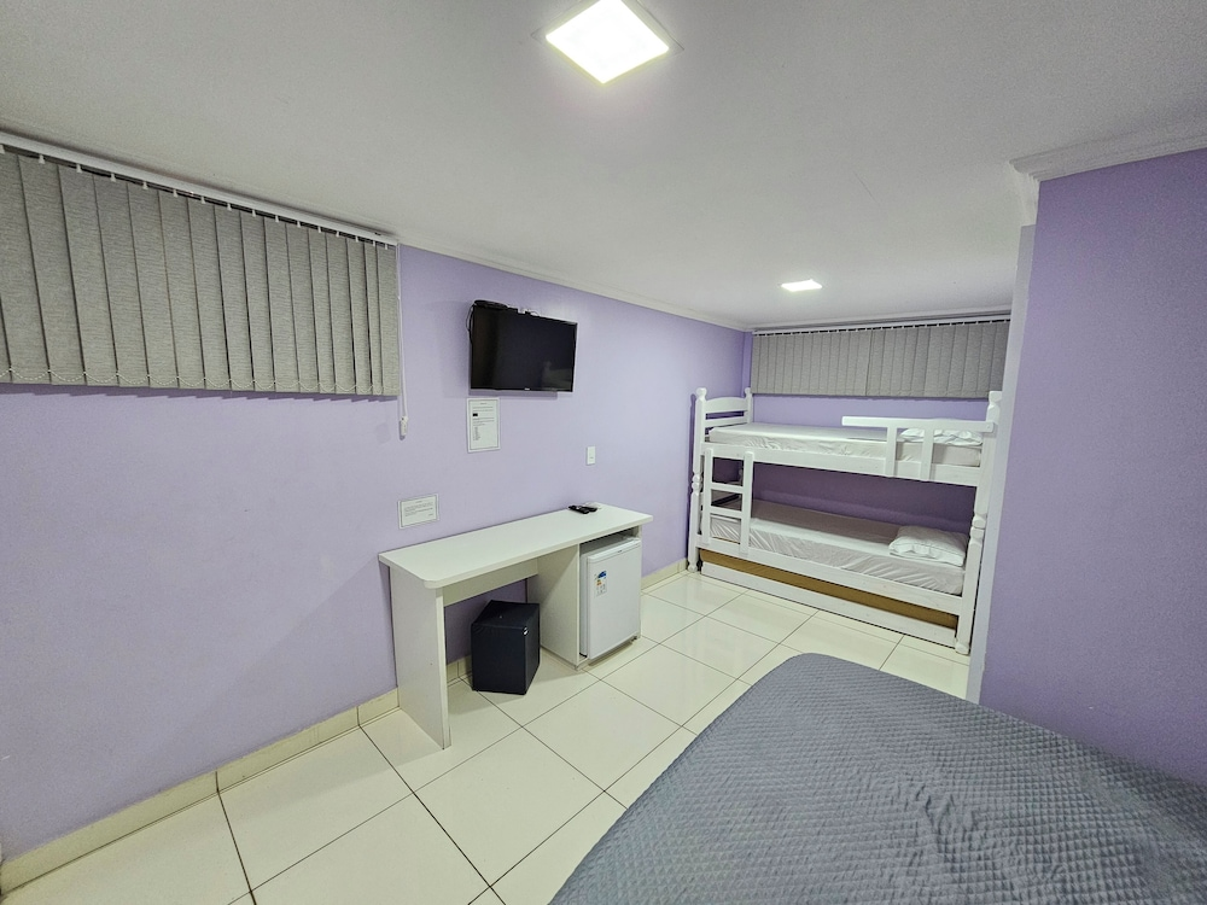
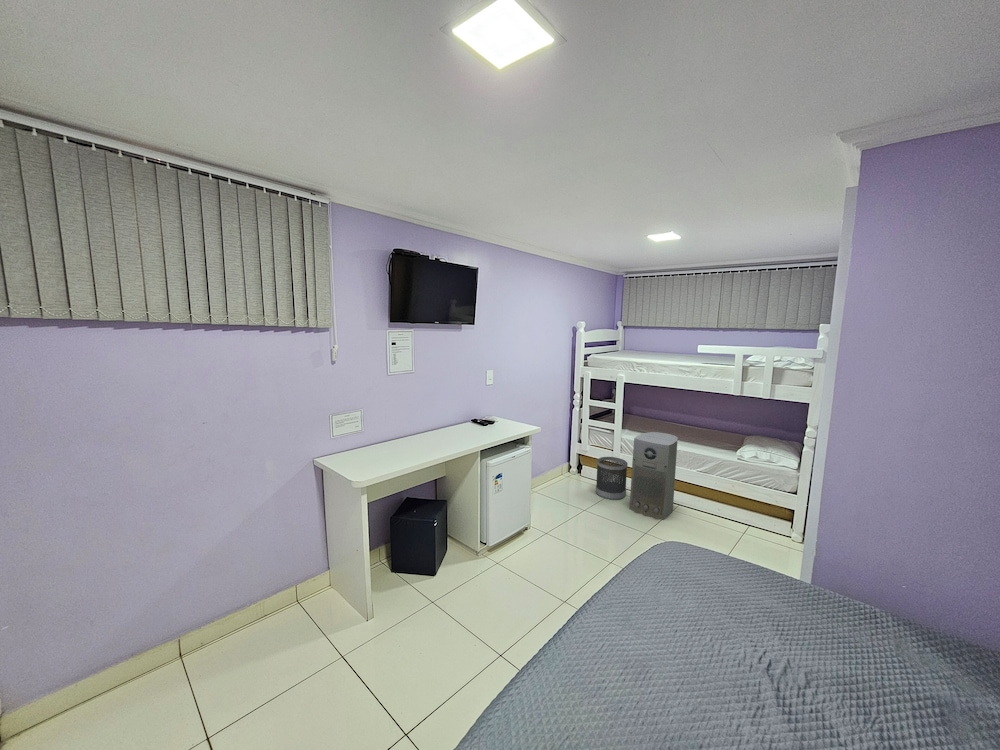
+ wastebasket (611, 477)
+ air purifier (655, 473)
